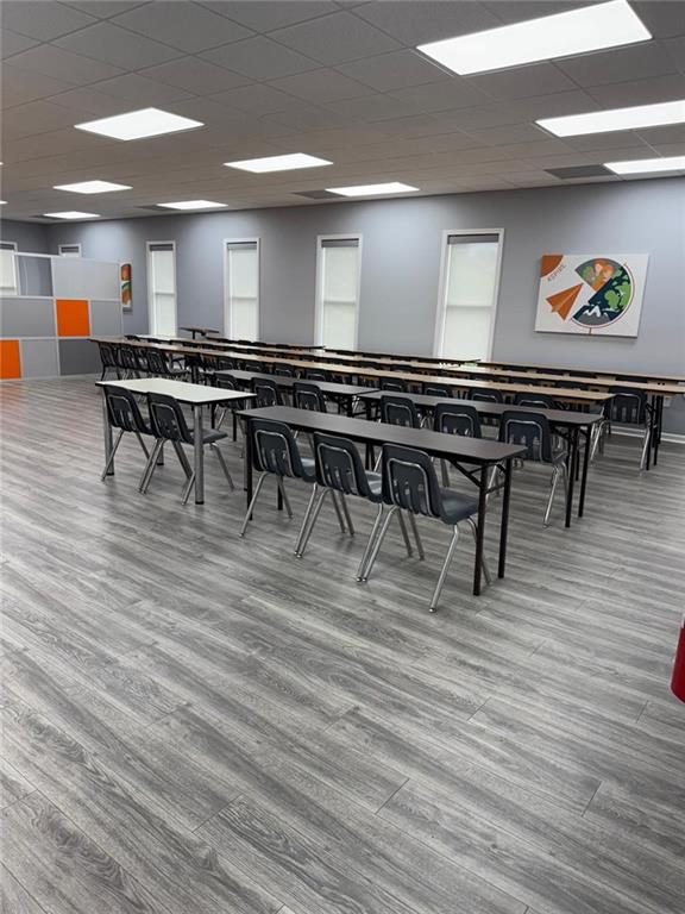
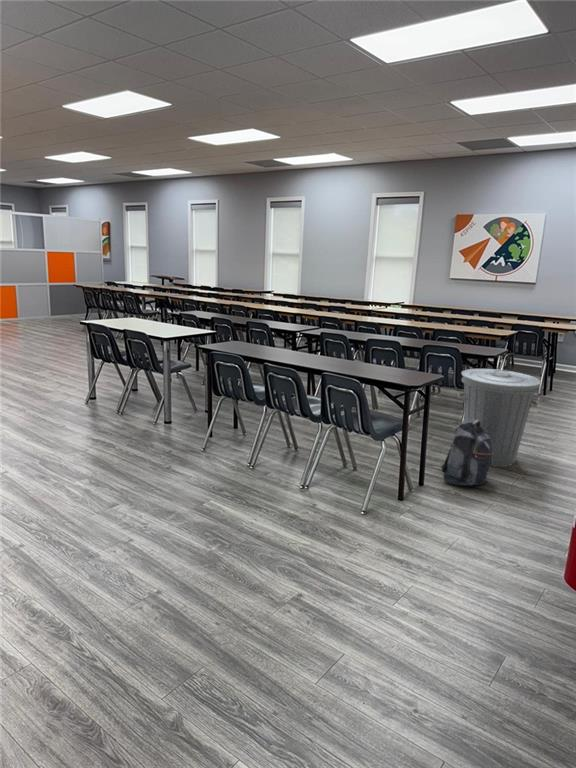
+ backpack (467, 449)
+ trash can (494, 414)
